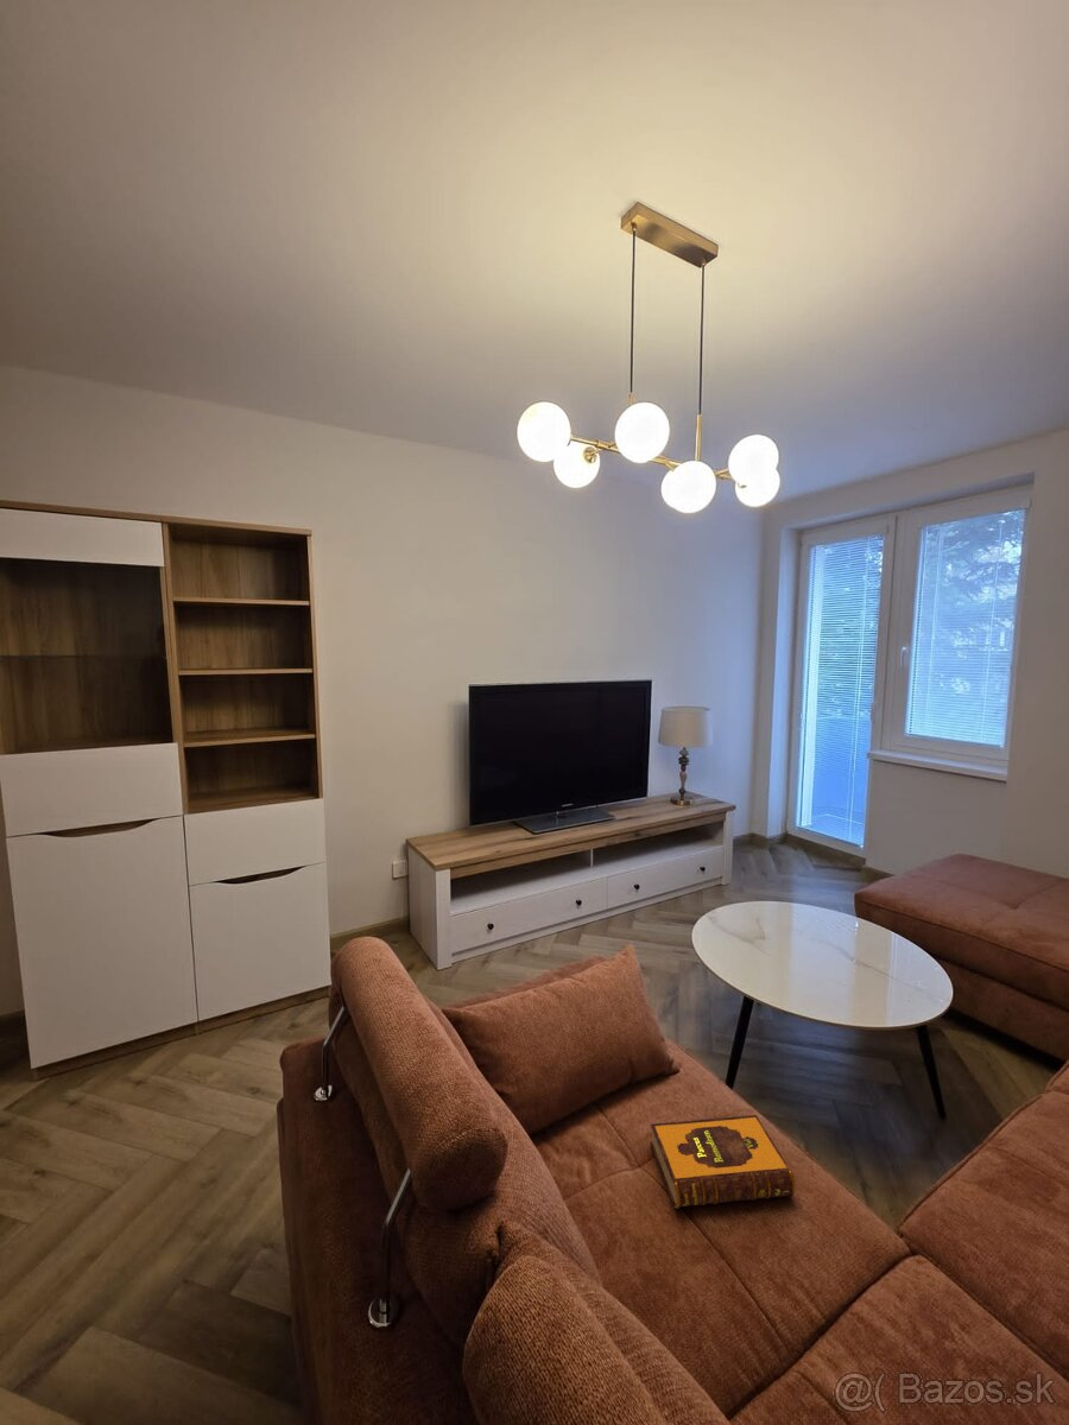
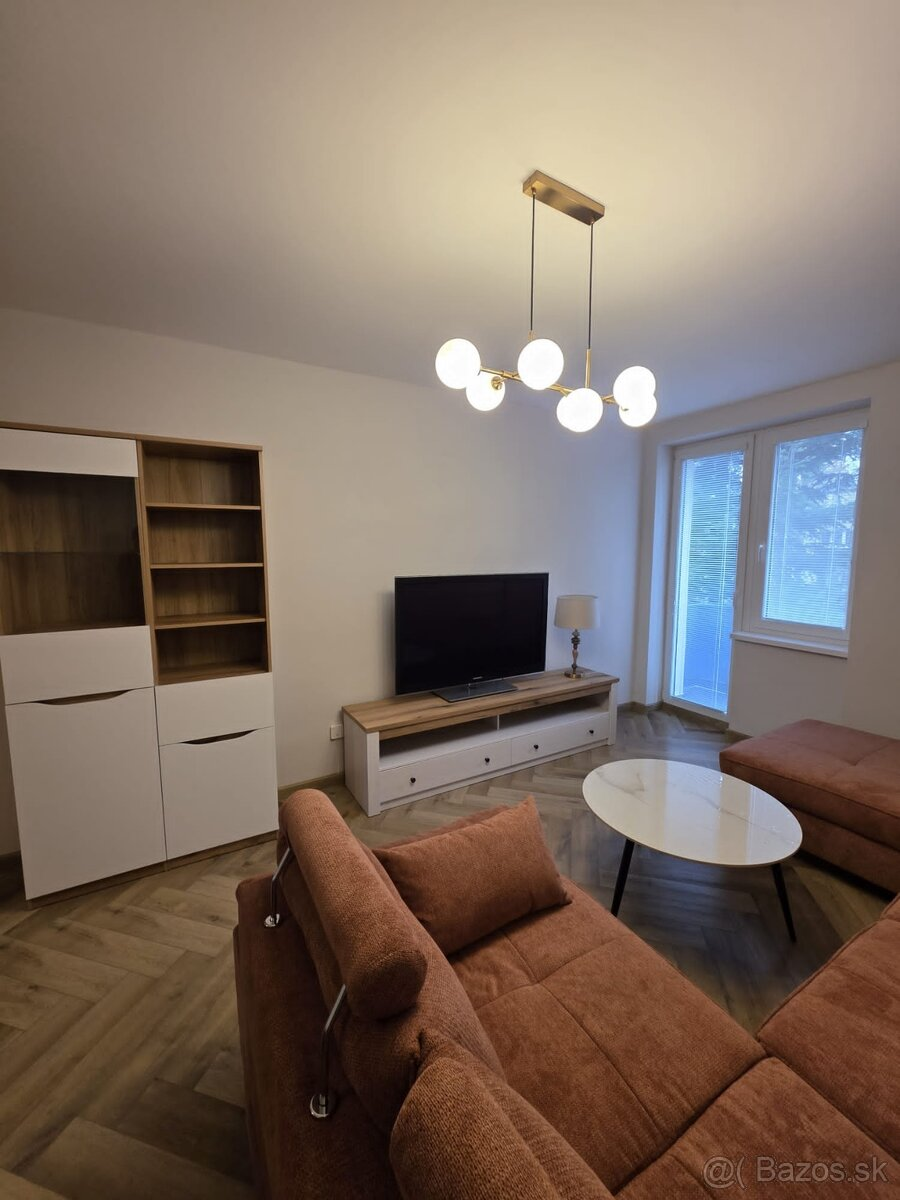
- hardback book (719, 1160)
